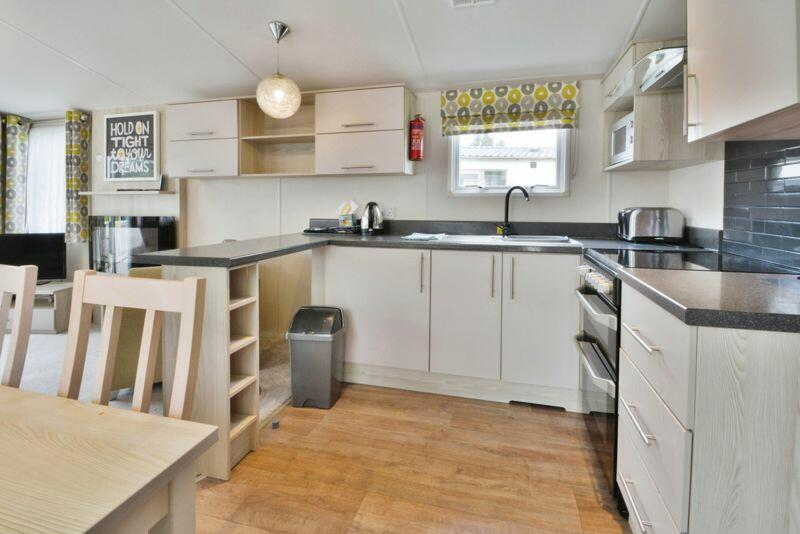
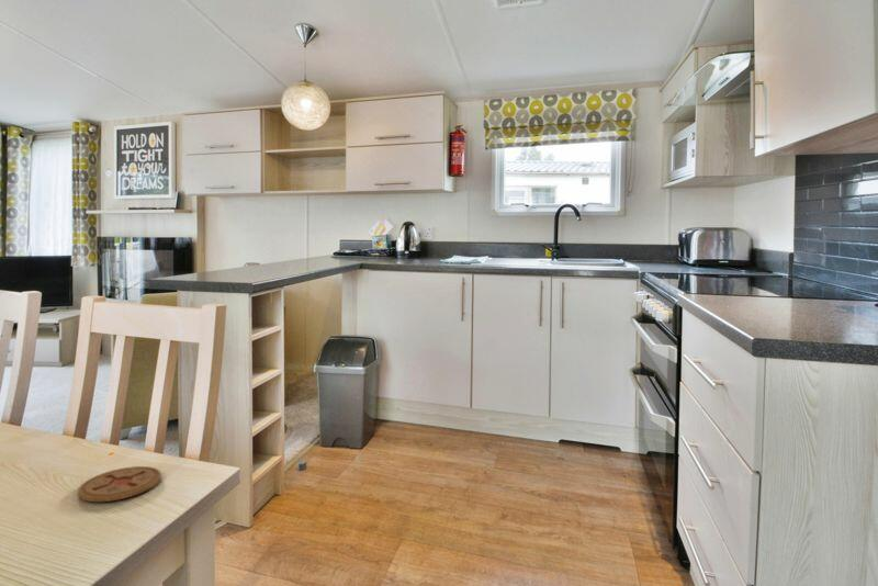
+ coaster (121, 483)
